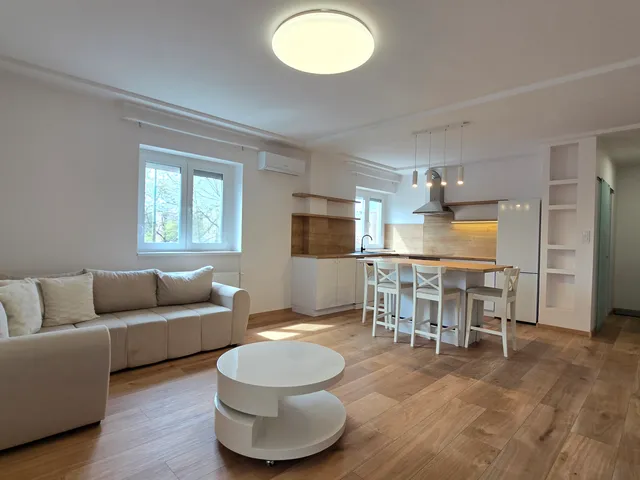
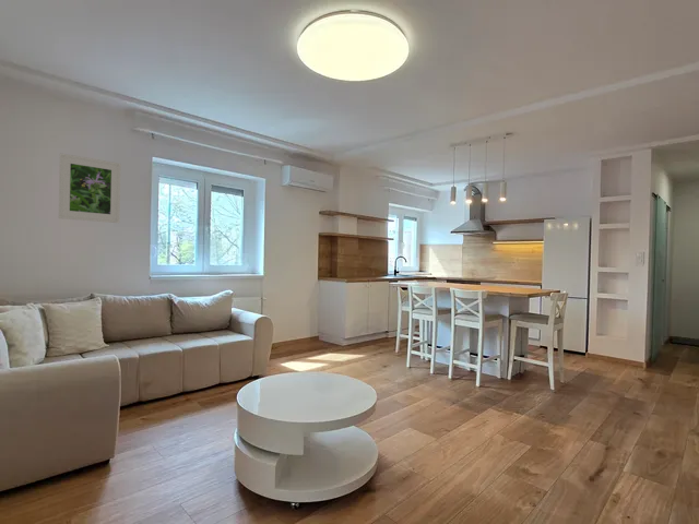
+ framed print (91, 189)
